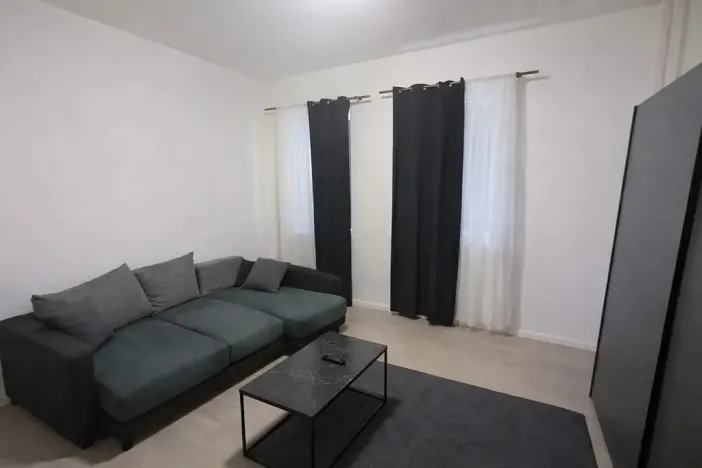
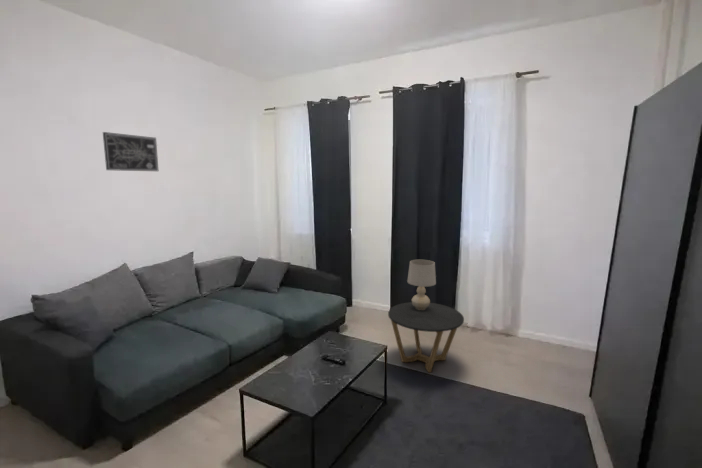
+ side table (419, 340)
+ wall art (132, 153)
+ table lamp (421, 285)
